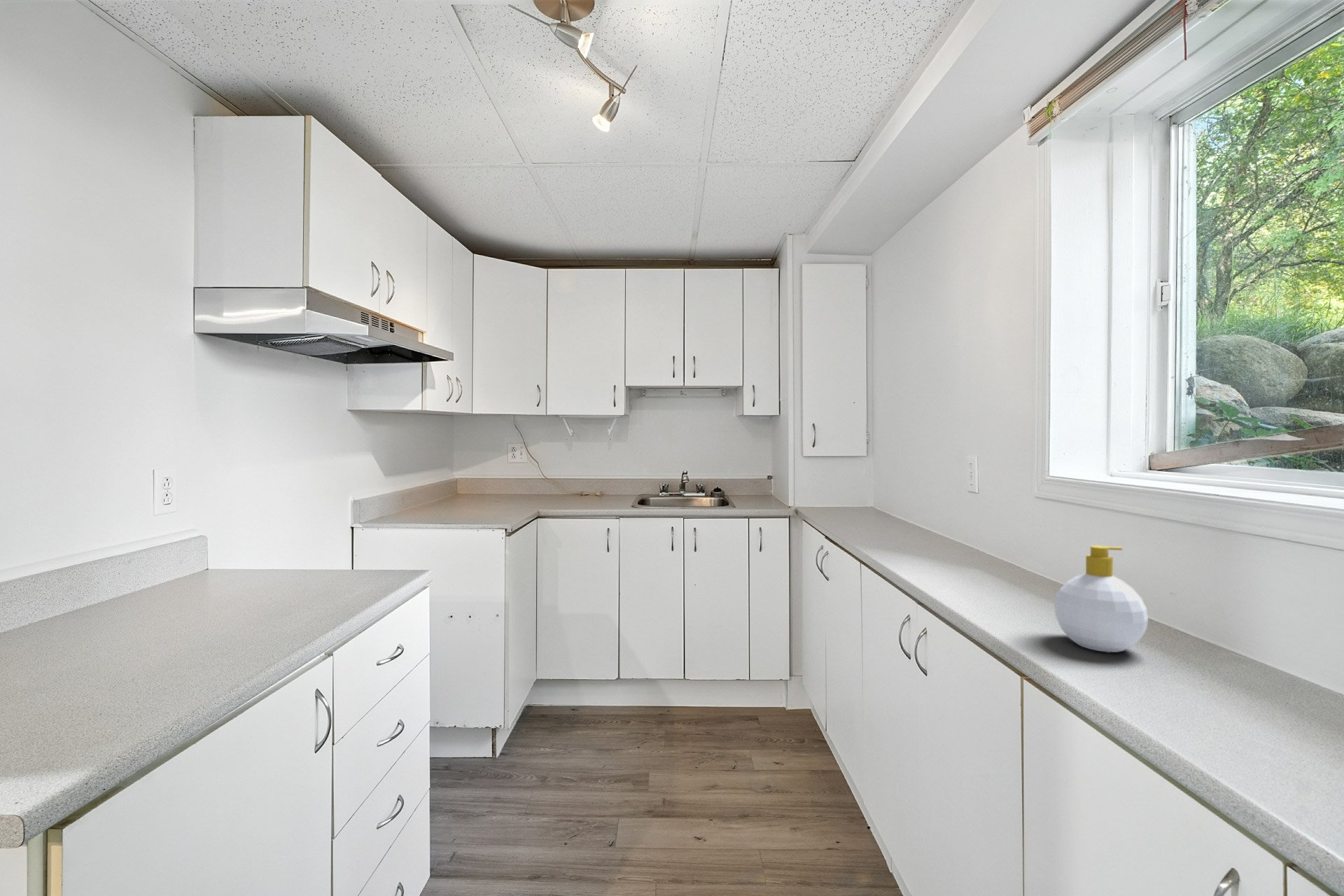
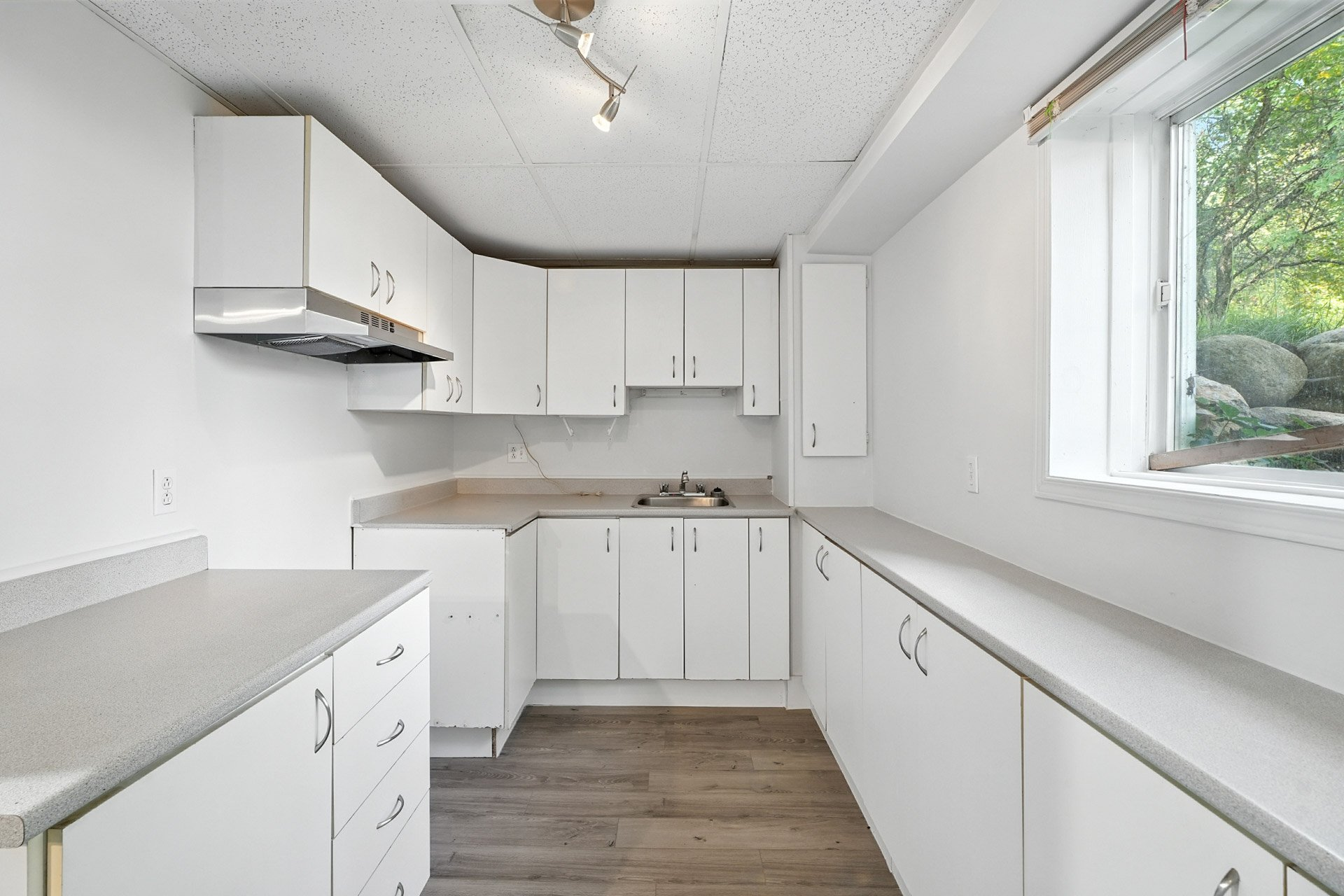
- soap bottle (1099, 596)
